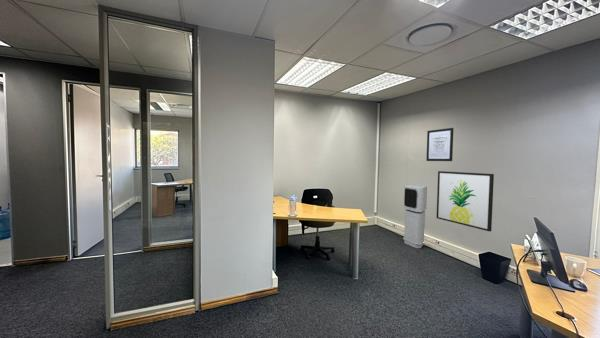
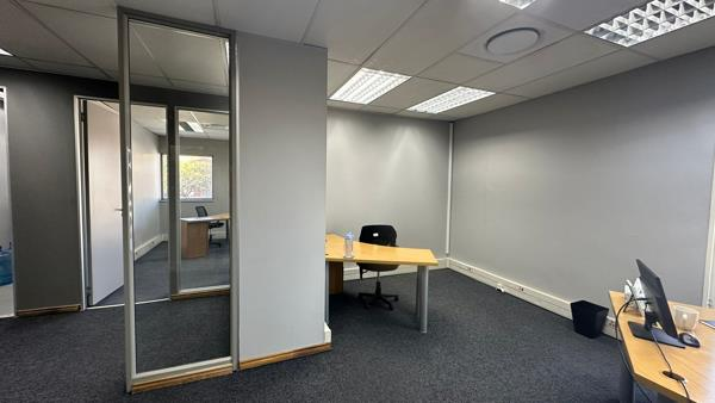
- wall art (439, 145)
- wall art (462, 198)
- air purifier (417, 215)
